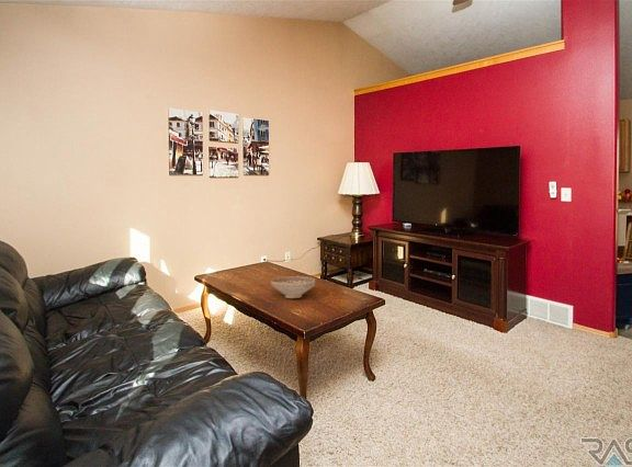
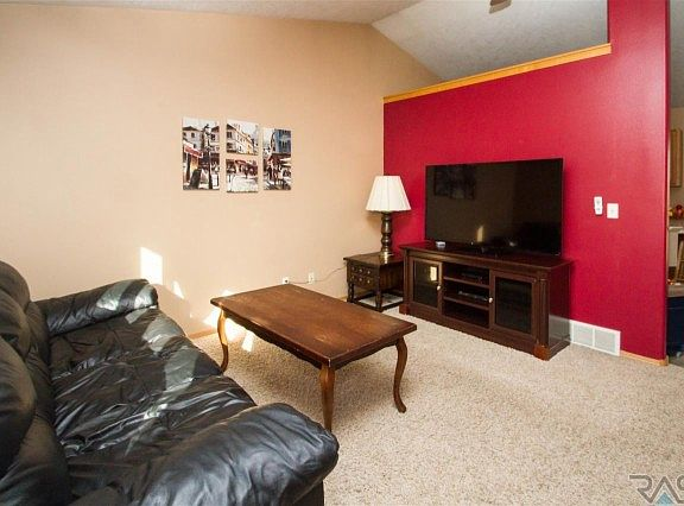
- decorative bowl (293, 287)
